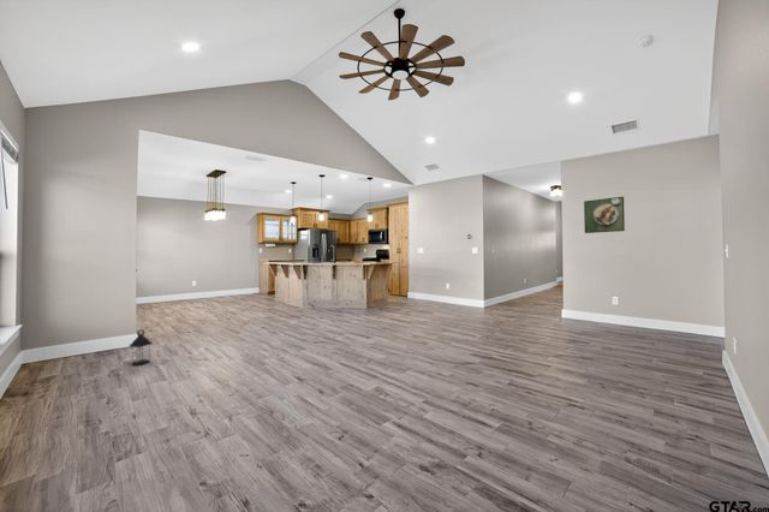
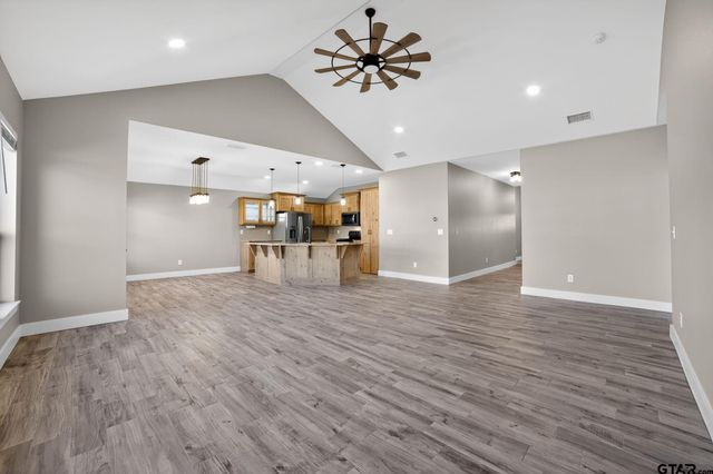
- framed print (603, 215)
- lantern (141, 346)
